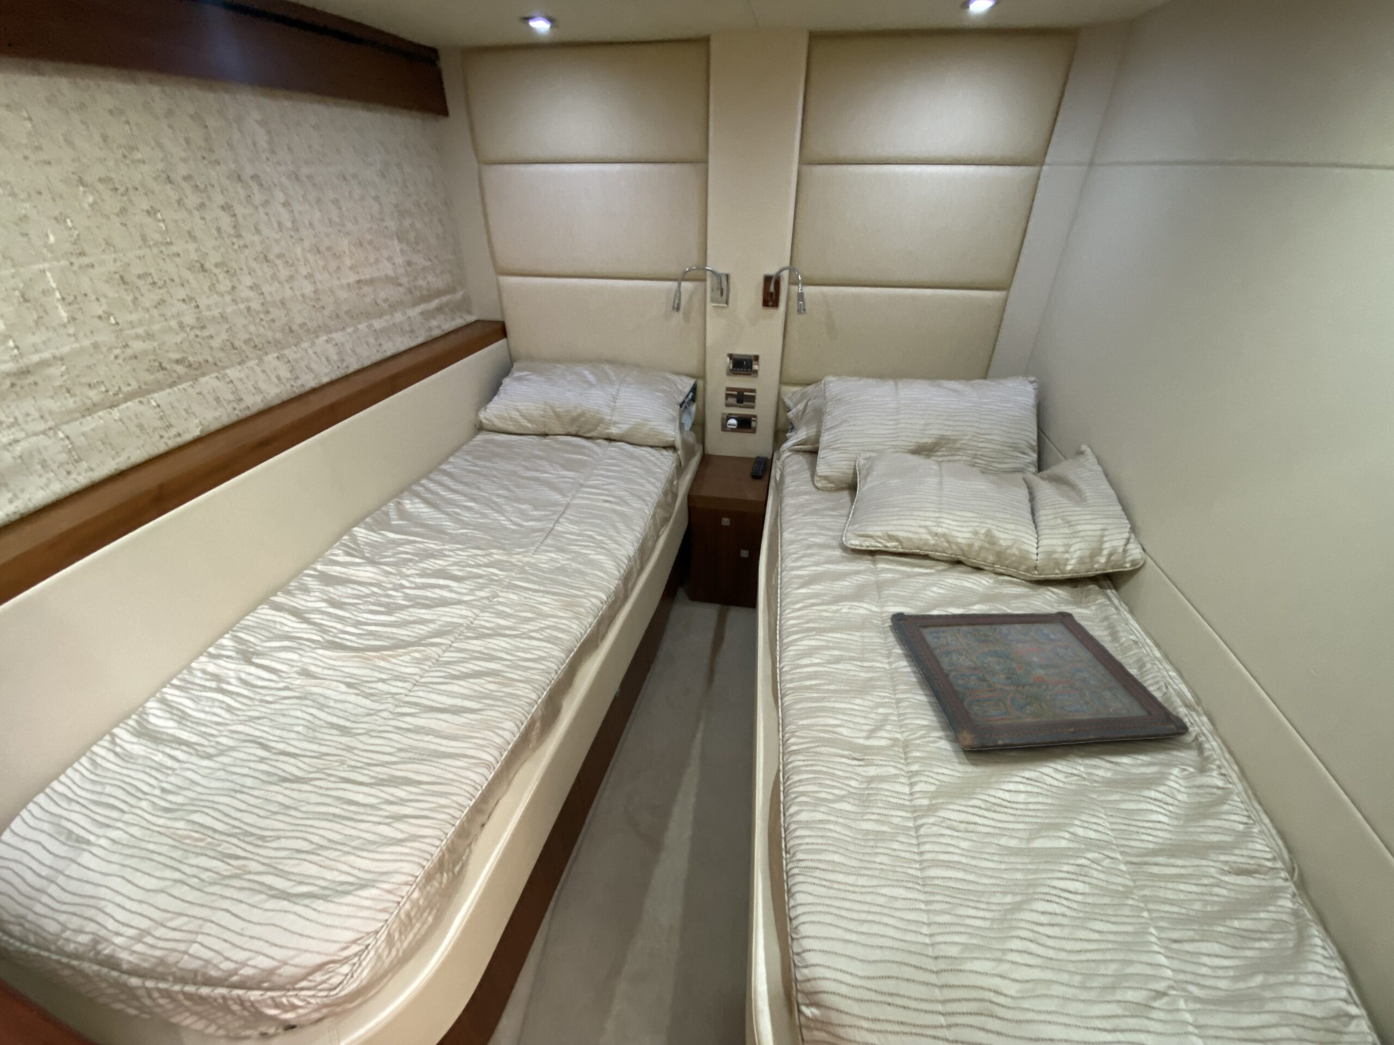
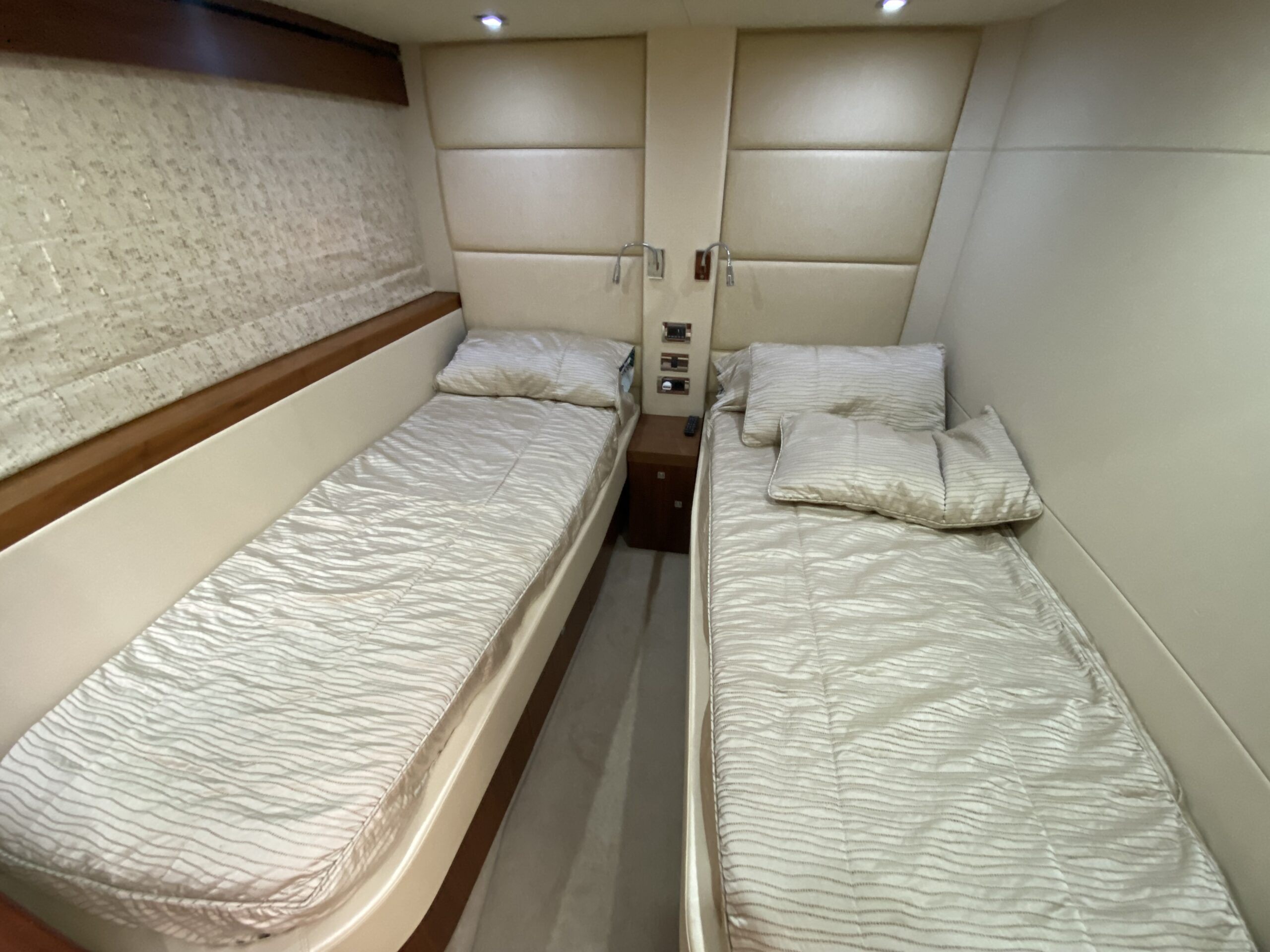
- serving tray (1022, 670)
